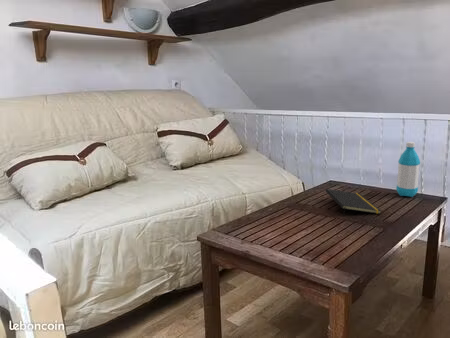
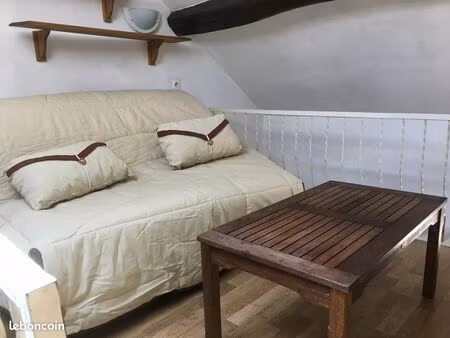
- notepad (351, 200)
- water bottle (408, 169)
